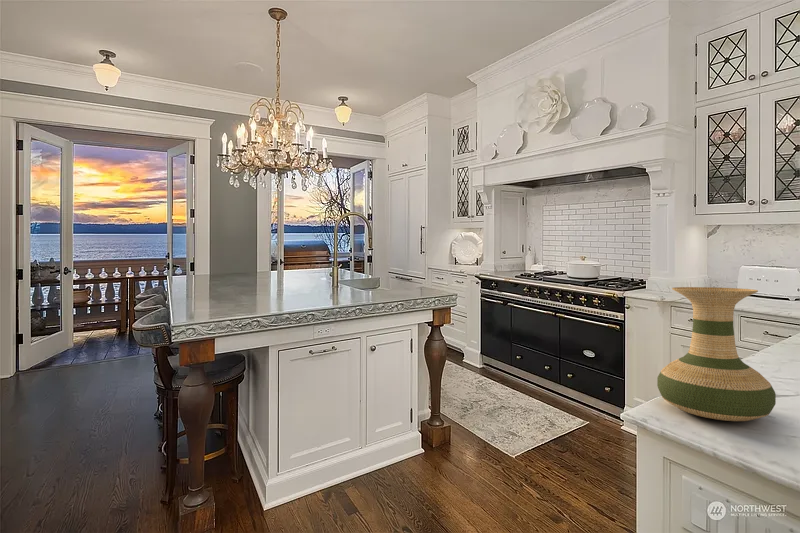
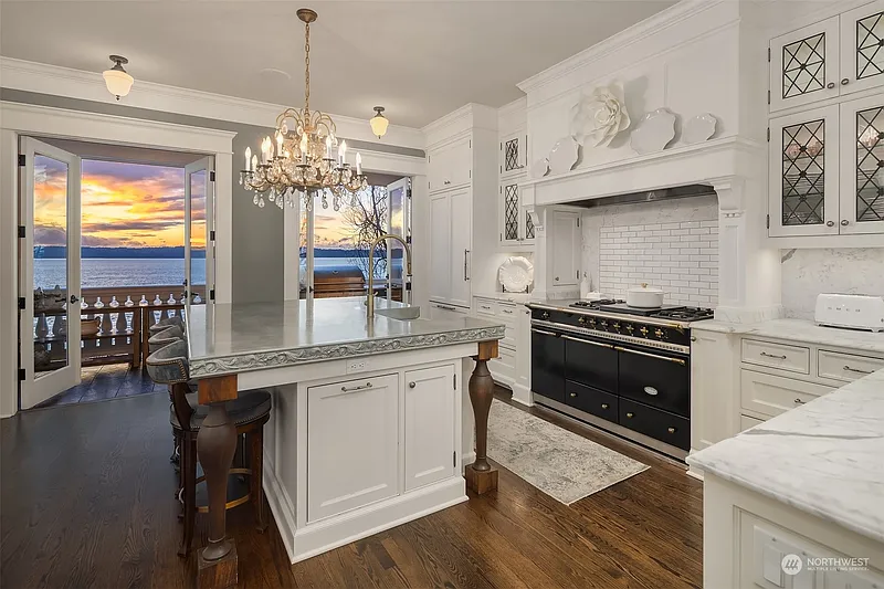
- vase (712, 350)
